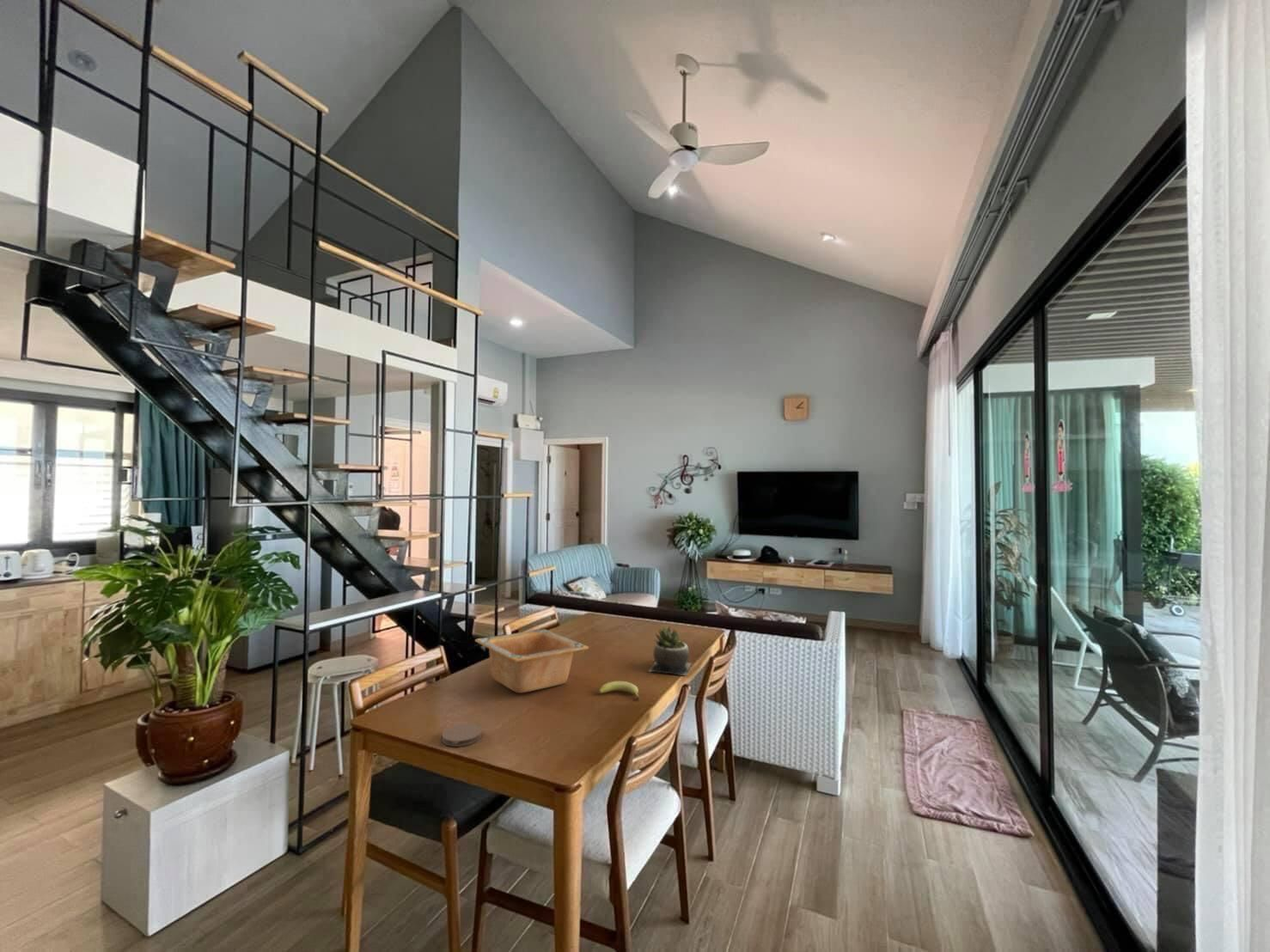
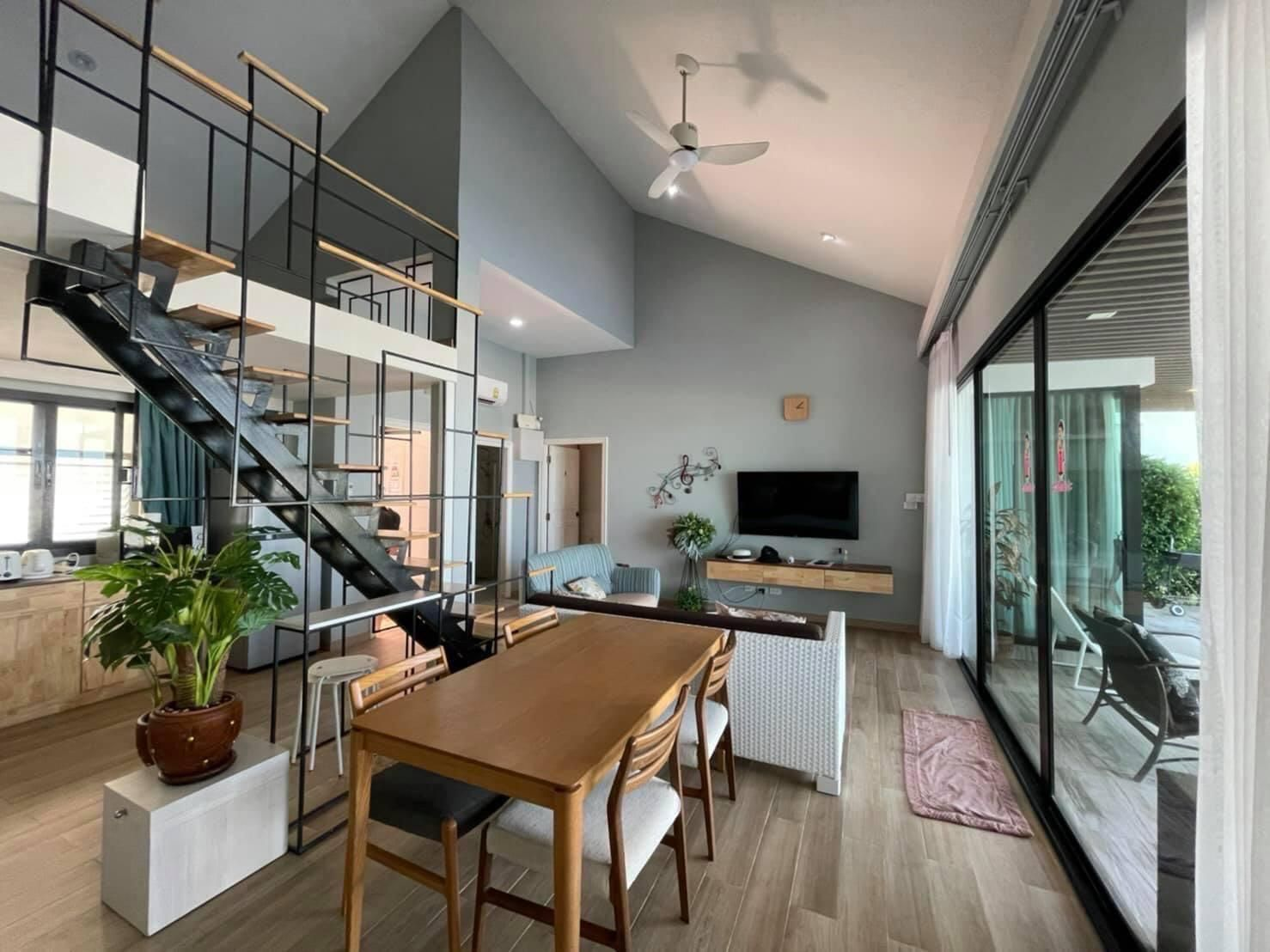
- coaster (461, 735)
- fruit (621, 688)
- succulent plant (670, 646)
- serving bowl (530, 662)
